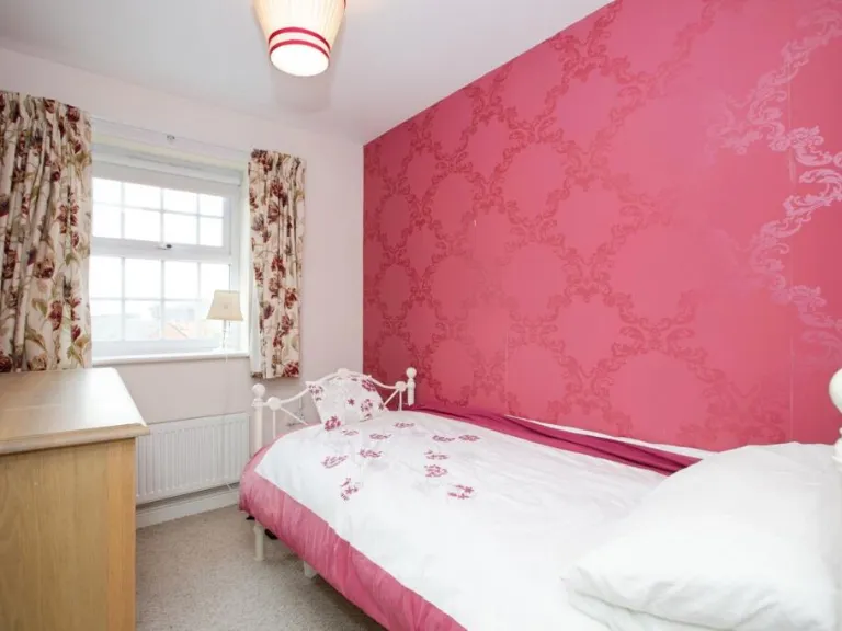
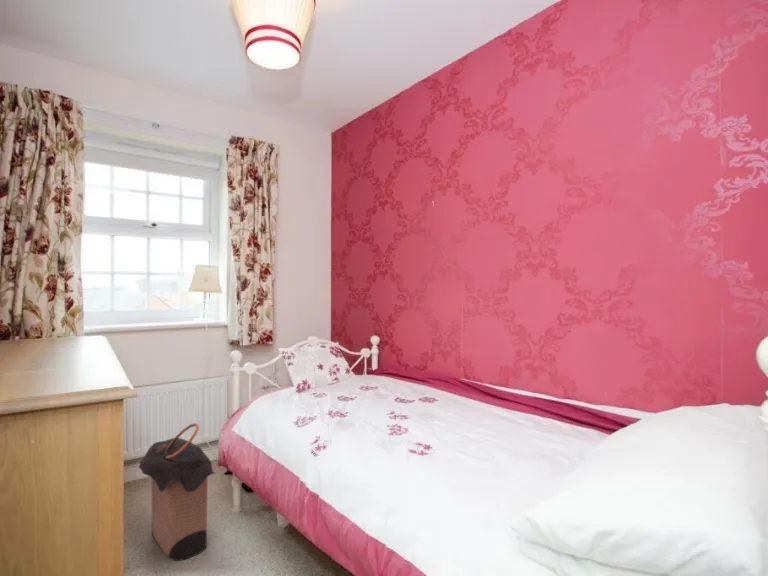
+ laundry hamper (175, 481)
